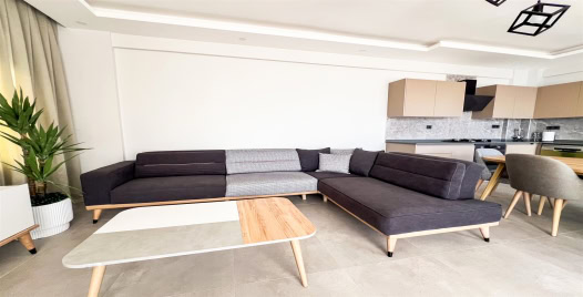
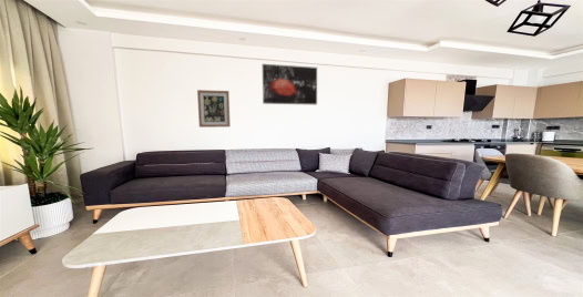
+ wall art (290, 84)
+ wall art (214, 109)
